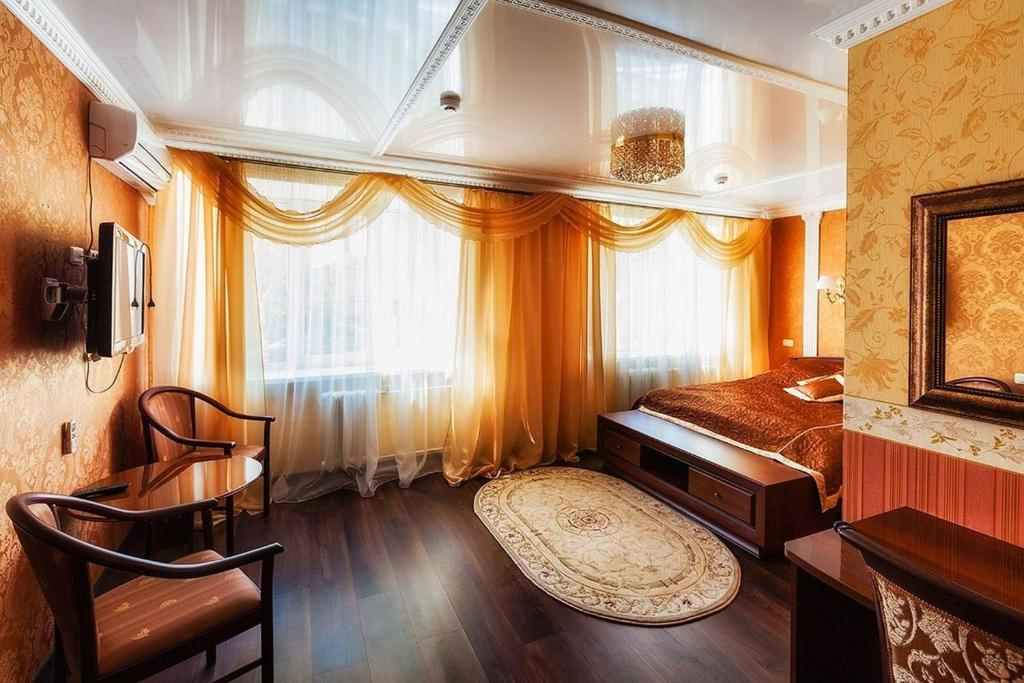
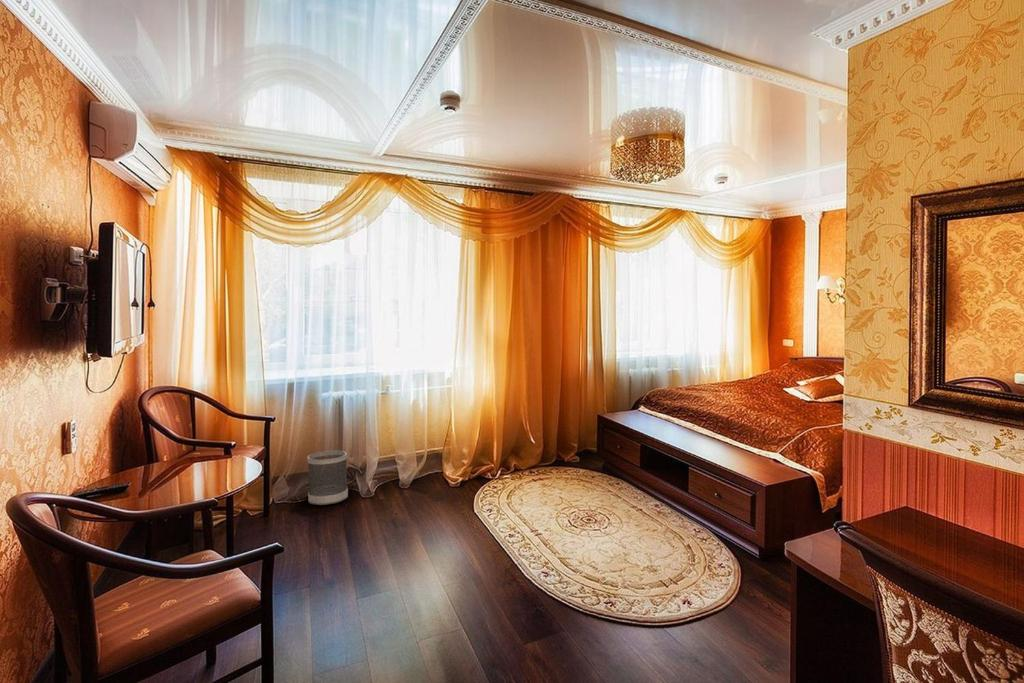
+ wastebasket (327, 476)
